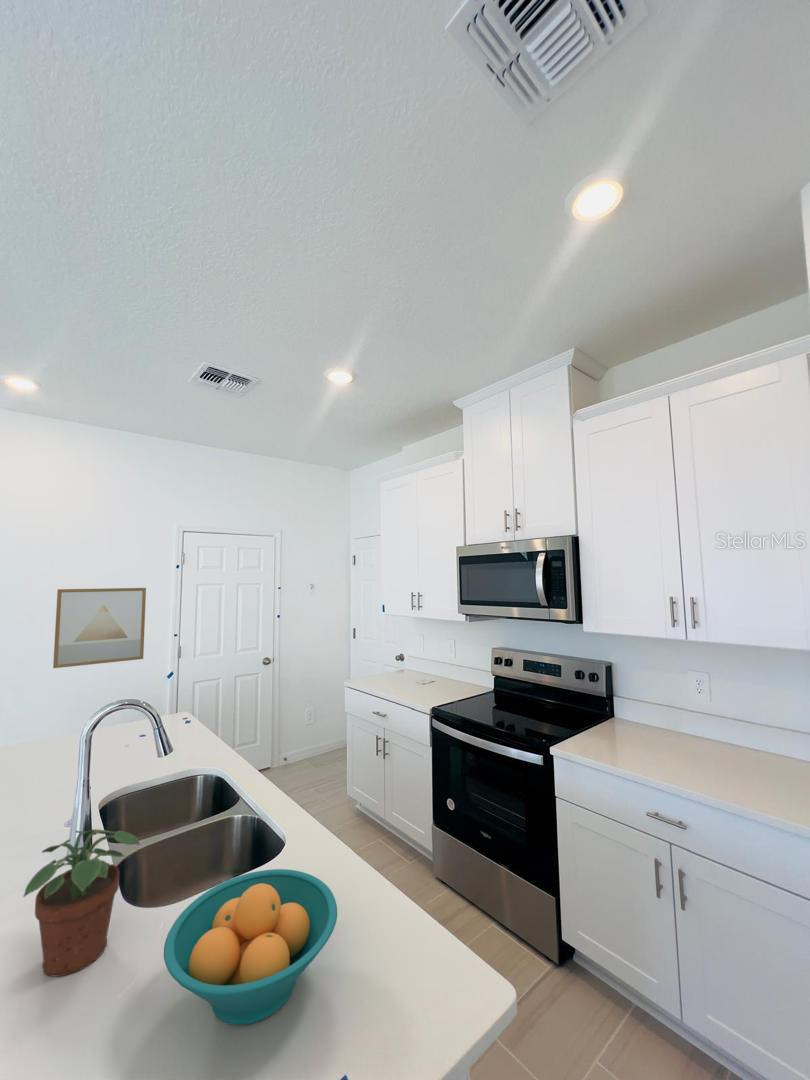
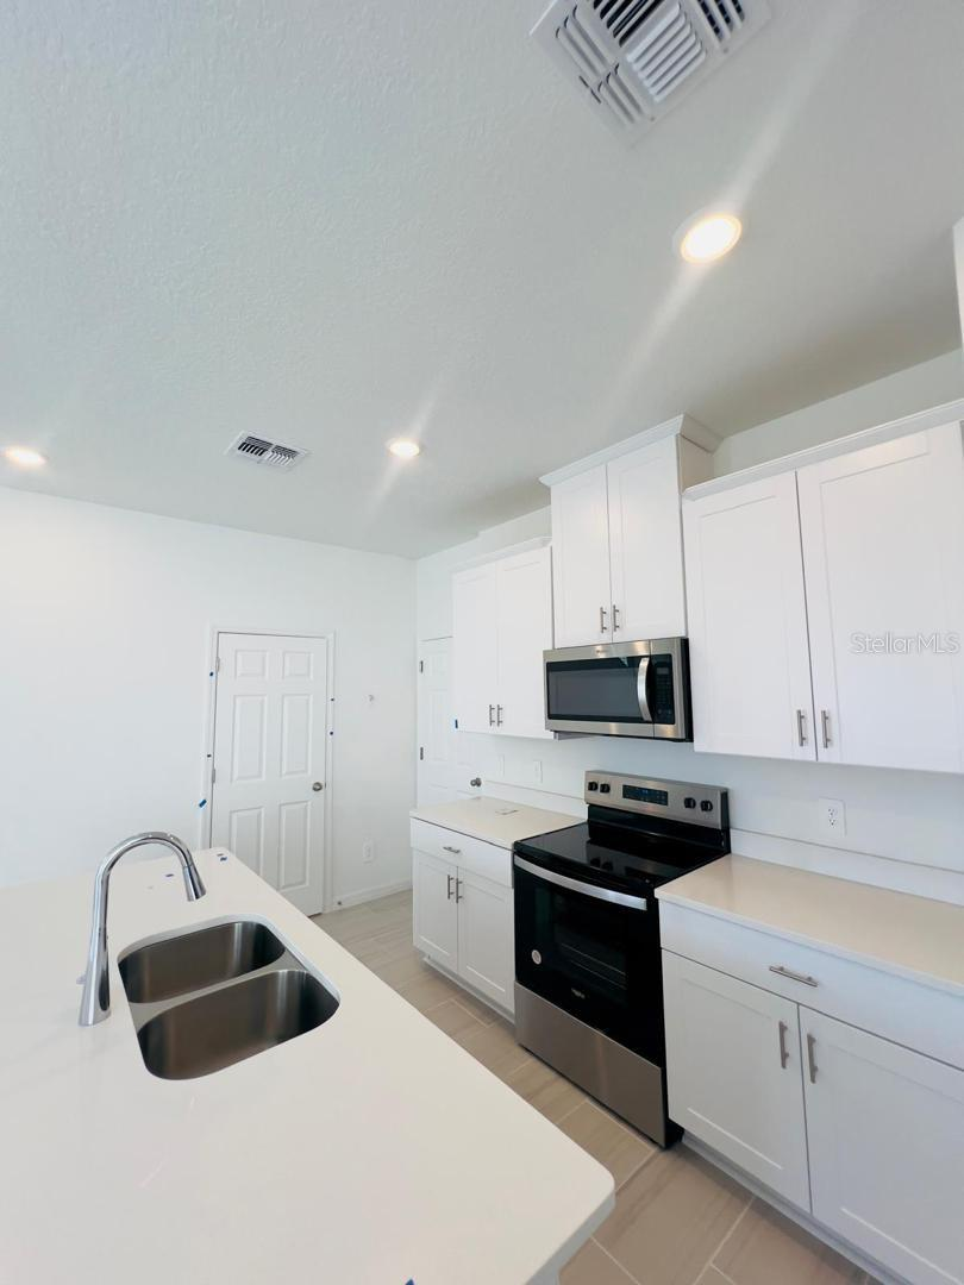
- potted plant (81, 899)
- fruit bowl (255, 938)
- wall art (102, 625)
